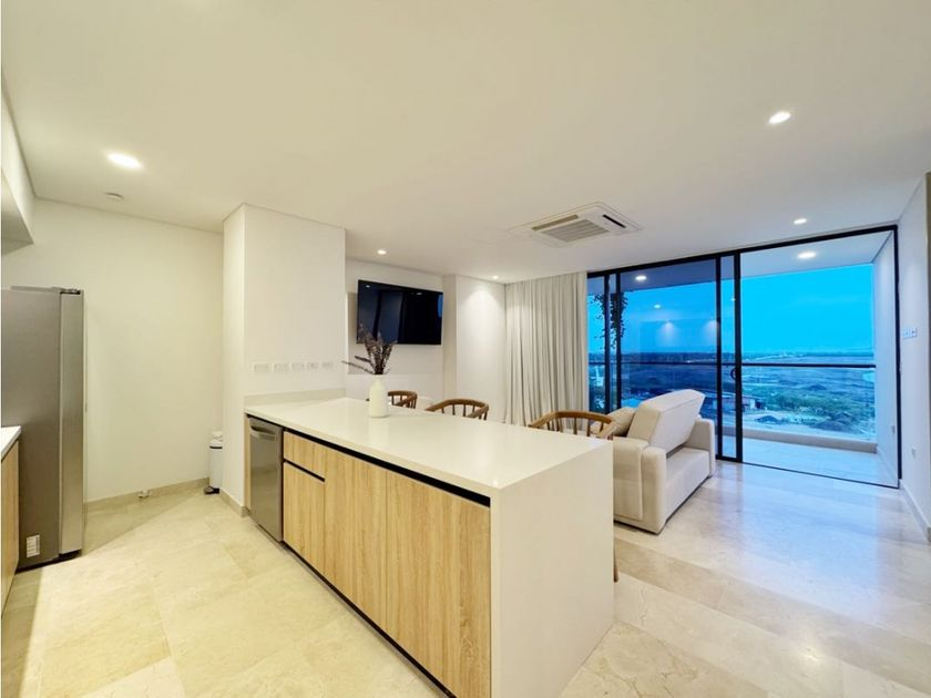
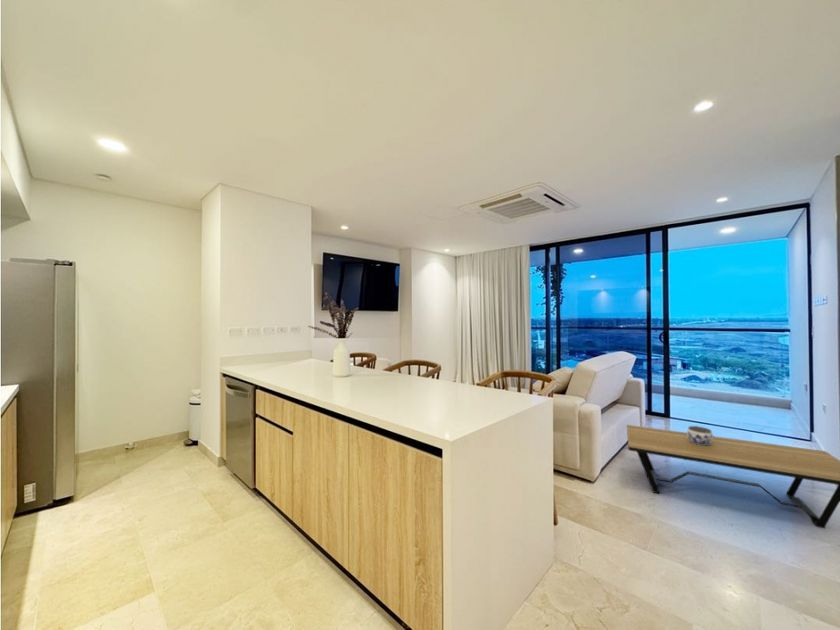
+ jar (699, 436)
+ coffee table (723, 477)
